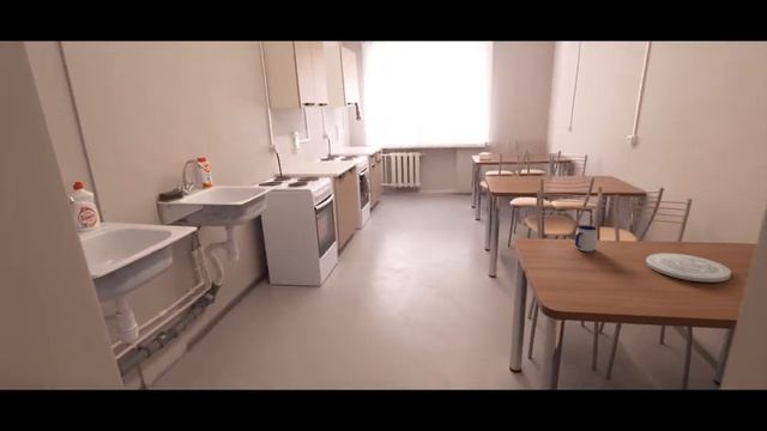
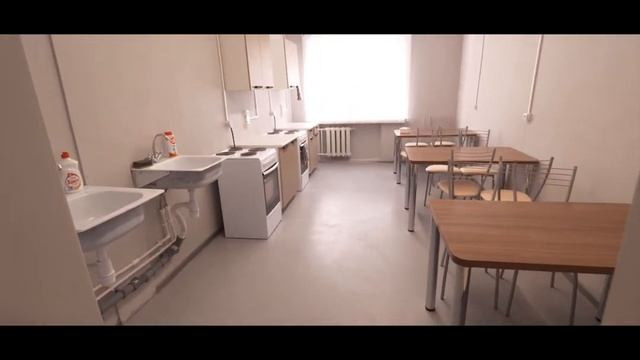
- plate (686, 266)
- mug (584, 238)
